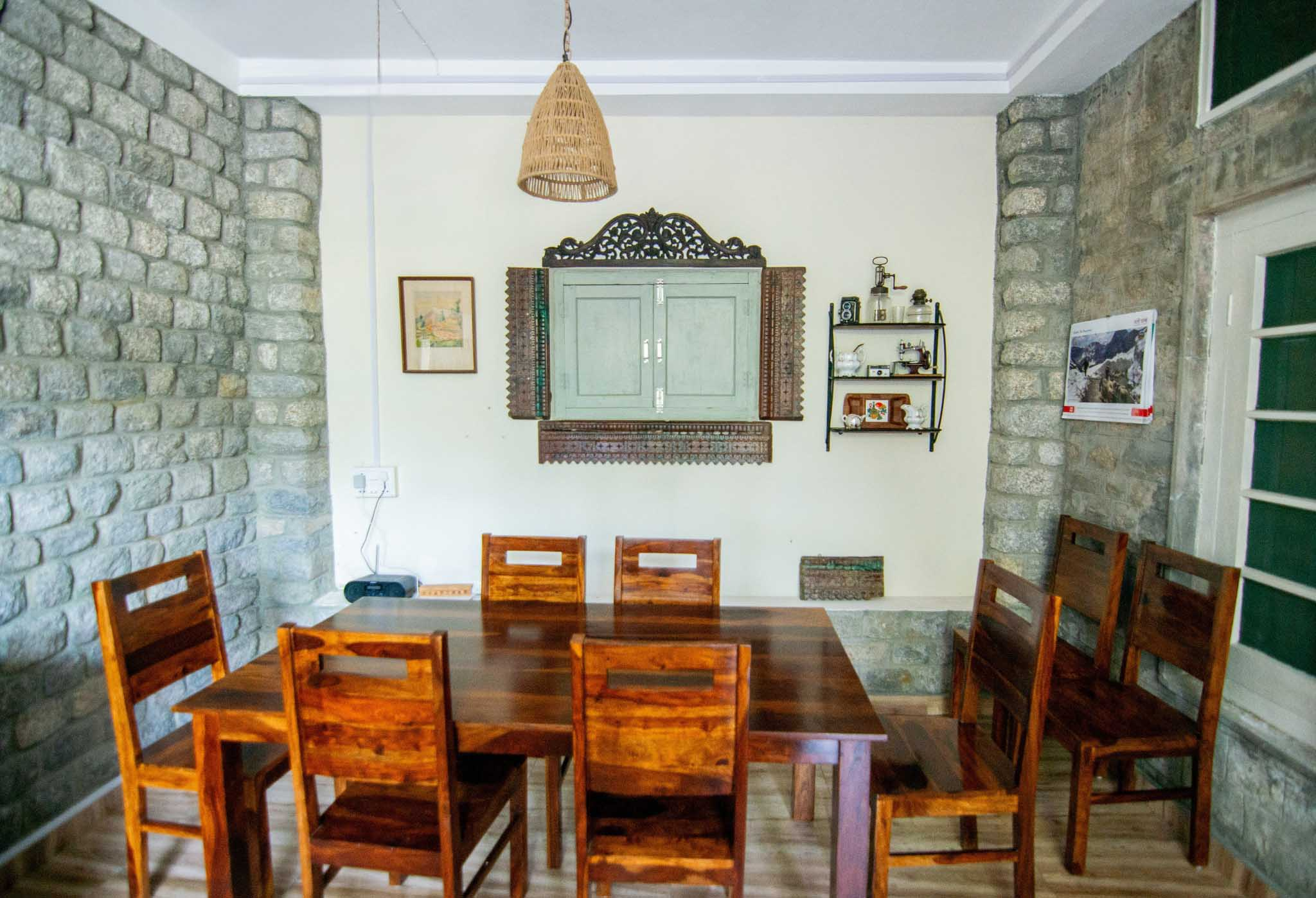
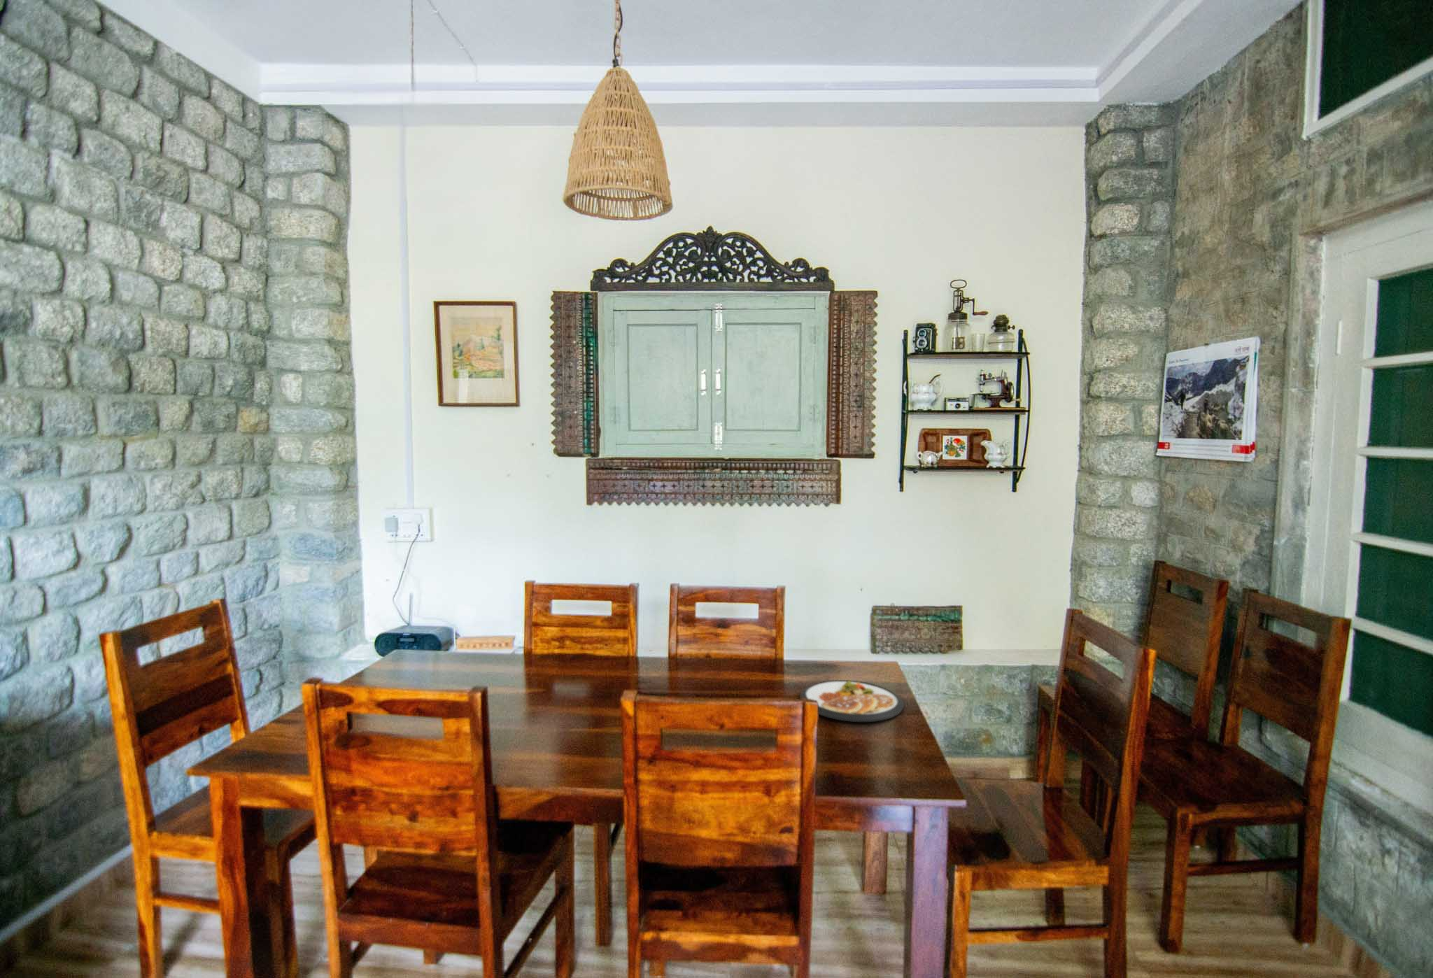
+ dish (850, 697)
